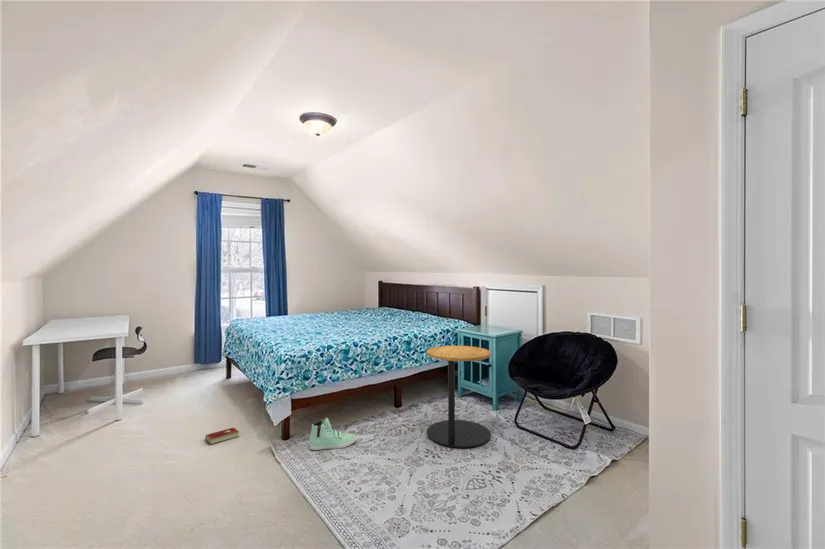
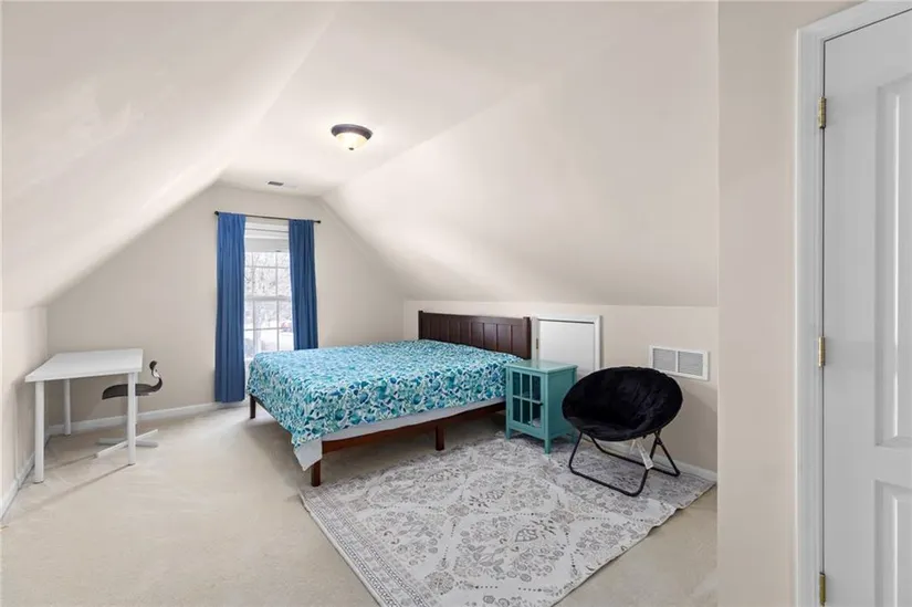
- hardcover book (222, 435)
- sneaker (333, 431)
- side table (454, 392)
